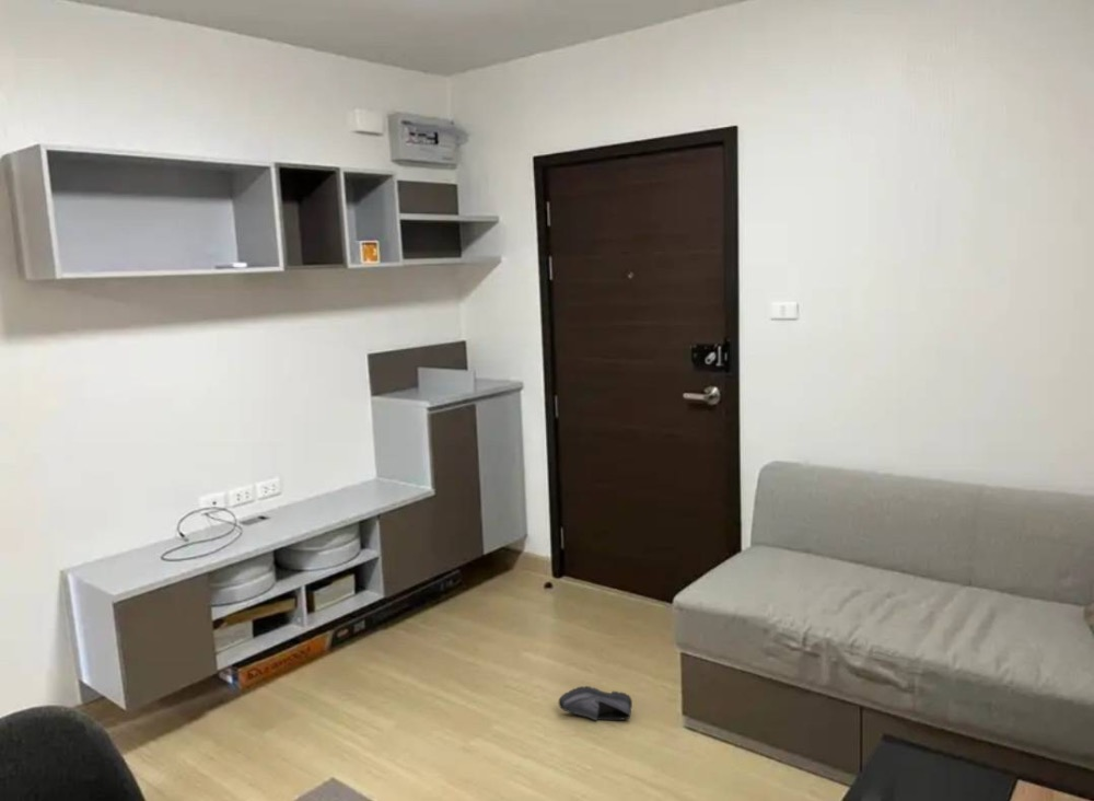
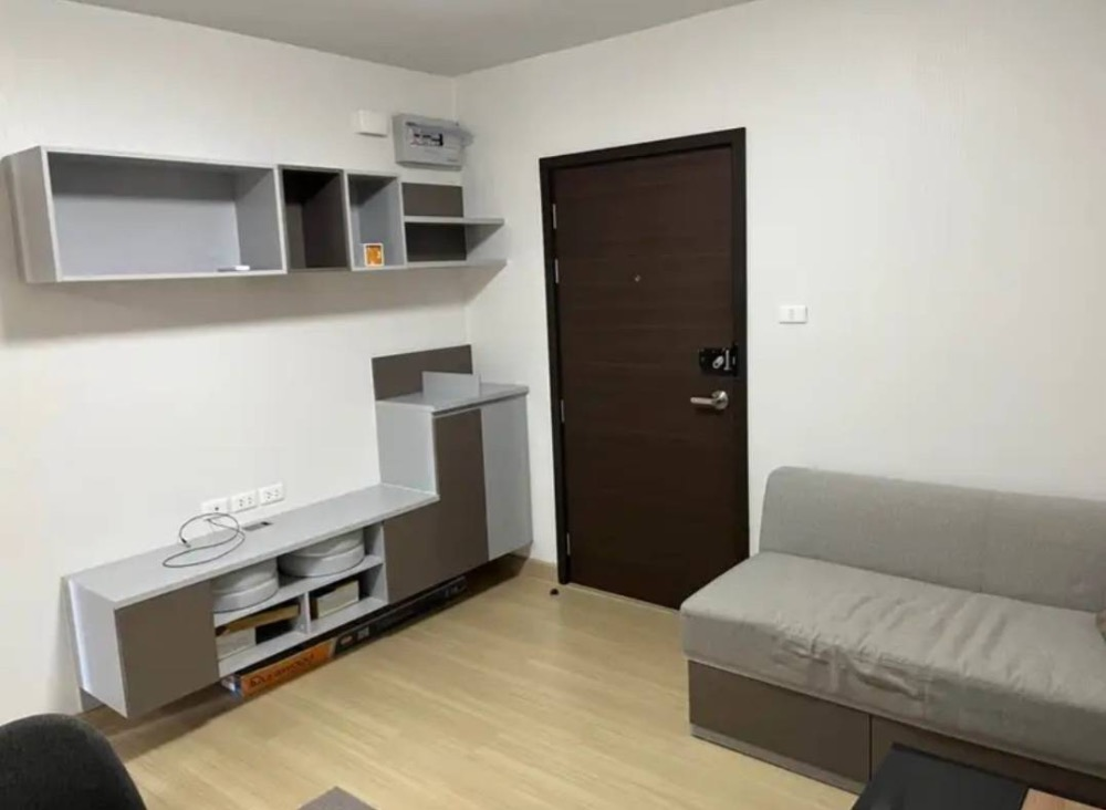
- shoe (597, 705)
